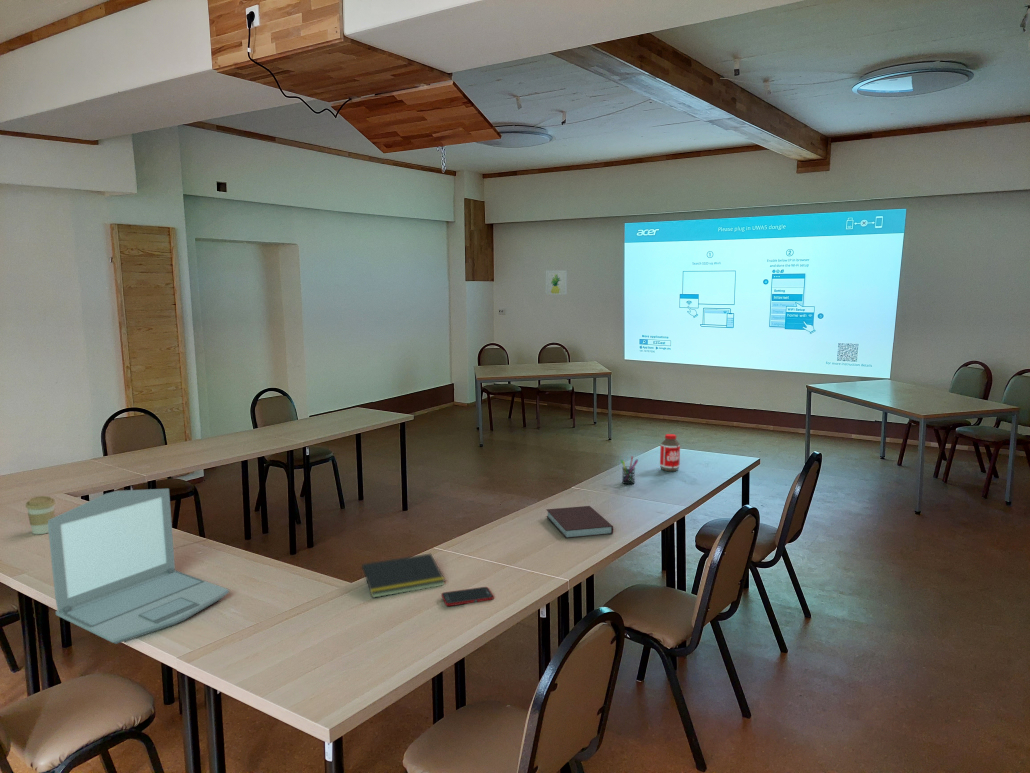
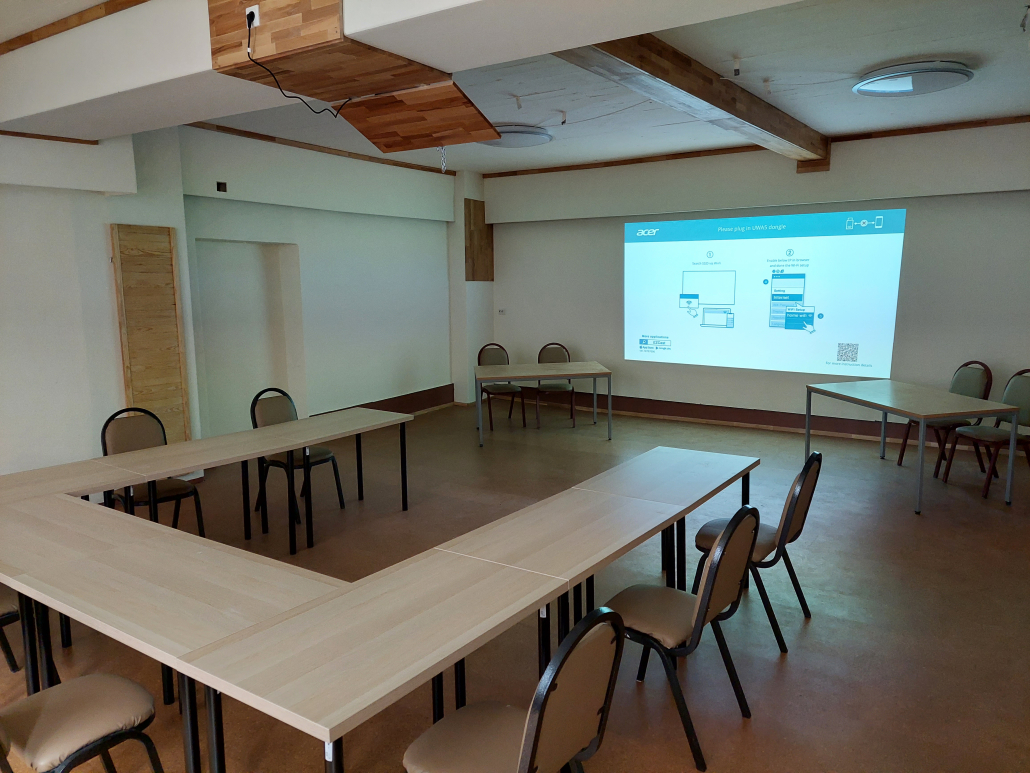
- notepad (403, 574)
- cell phone (467, 596)
- bottle (670, 452)
- wall art (556, 282)
- laptop (144, 555)
- pen holder (627, 469)
- notebook (578, 521)
- coffee cup (41, 514)
